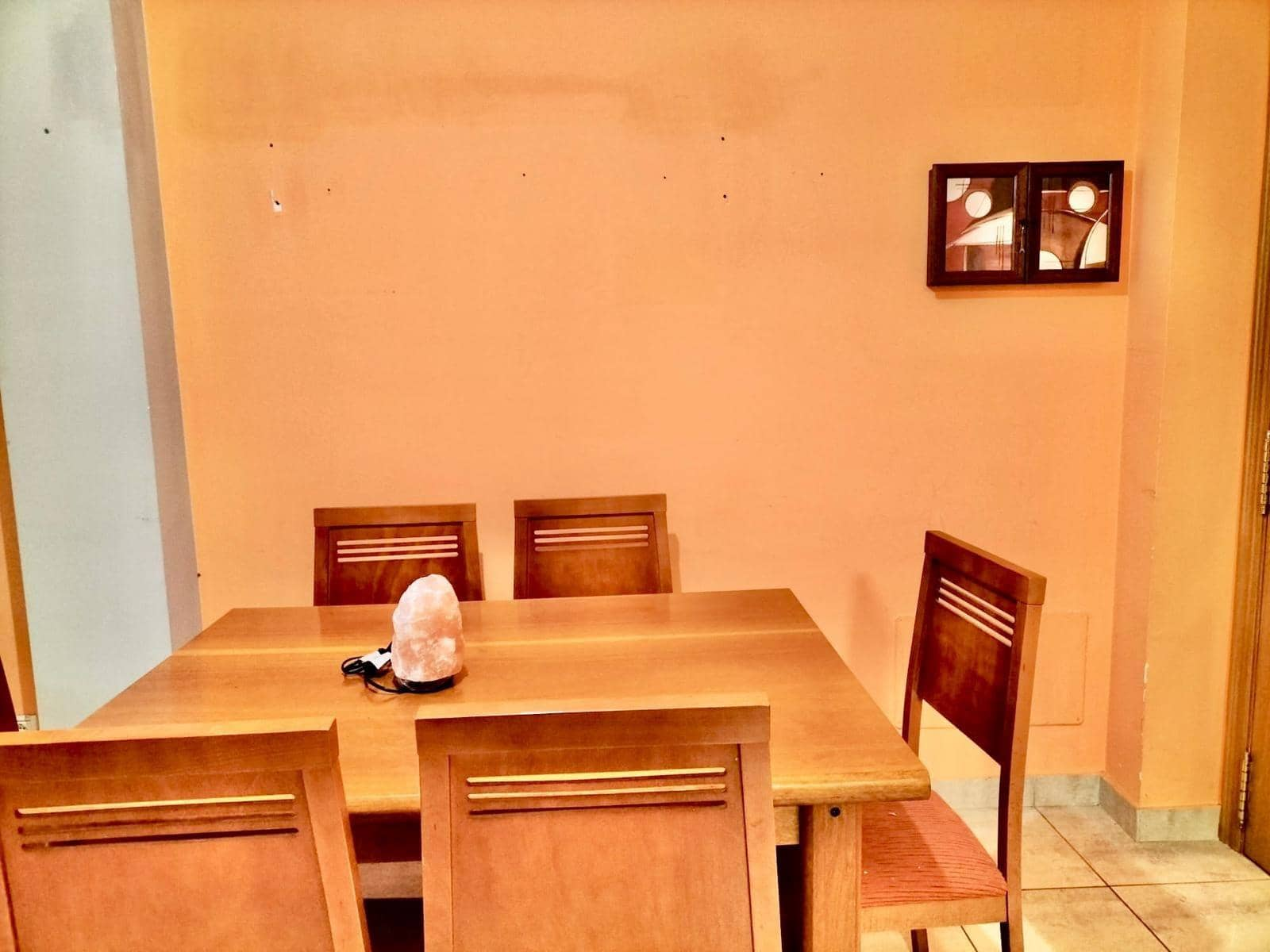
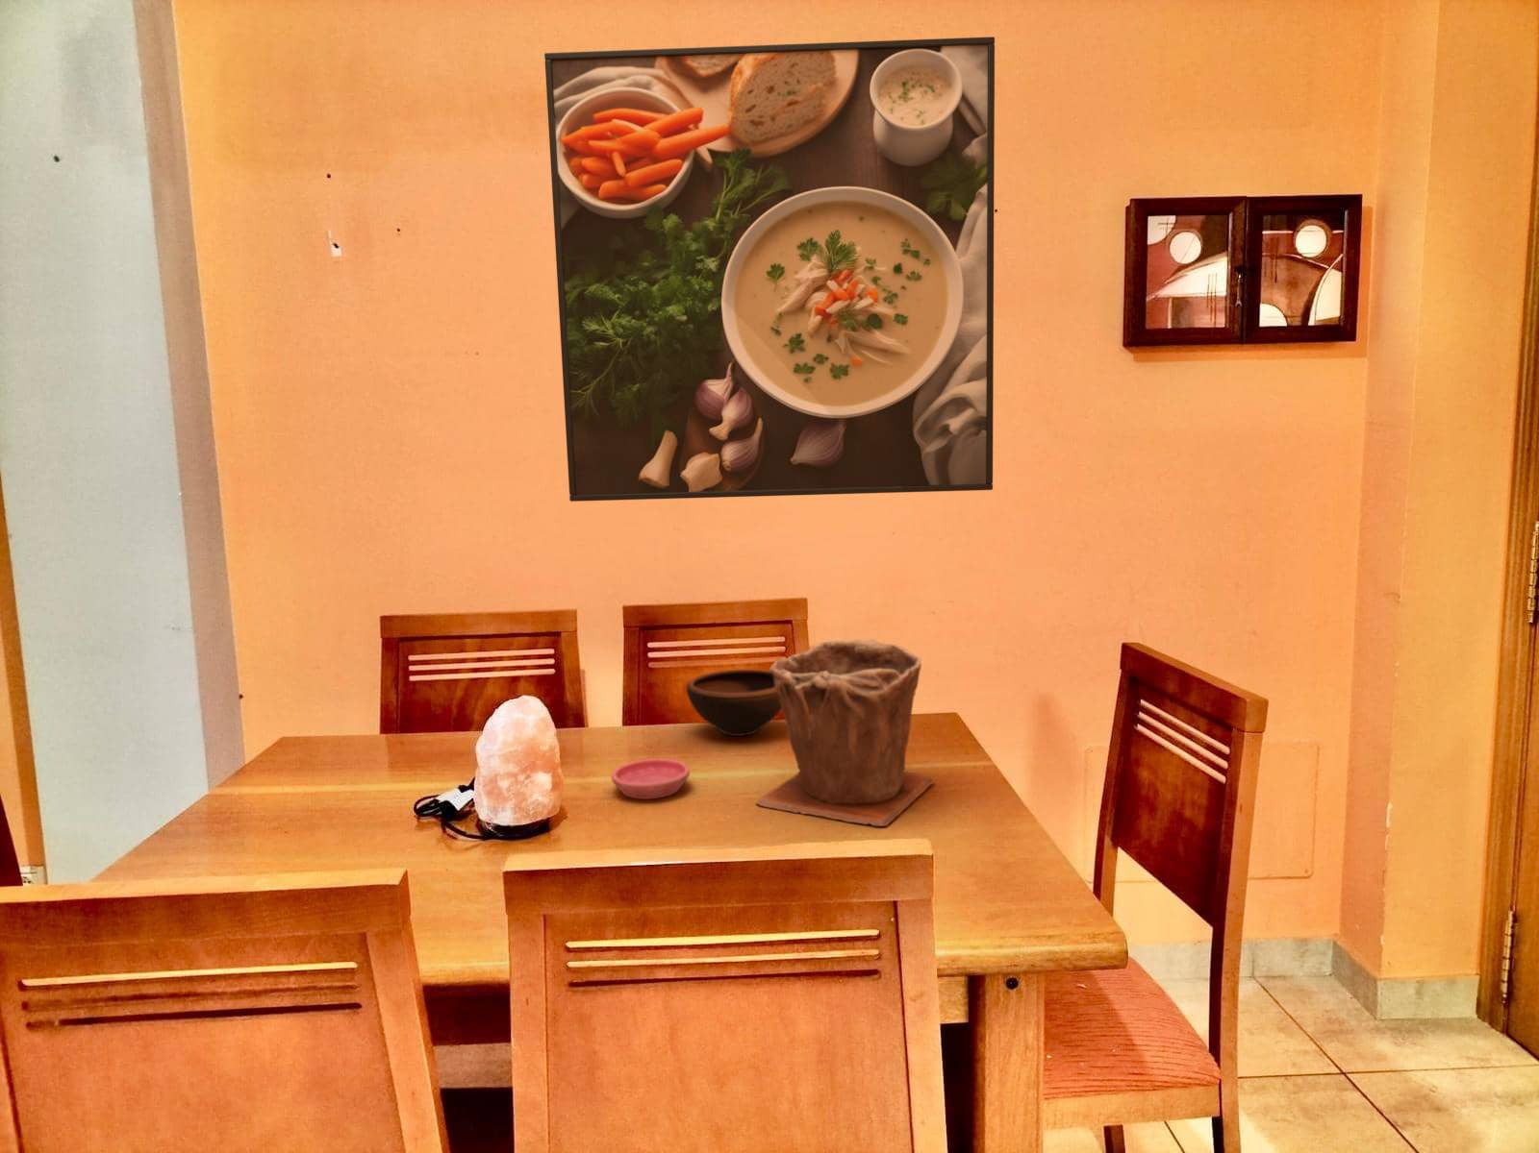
+ bowl (739, 705)
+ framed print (774, 277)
+ saucer (651, 779)
+ plant pot (846, 723)
